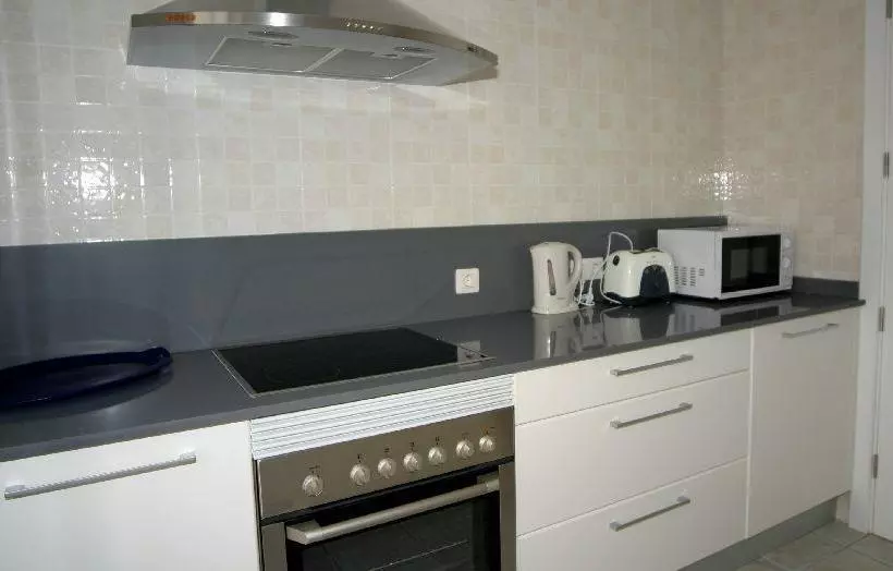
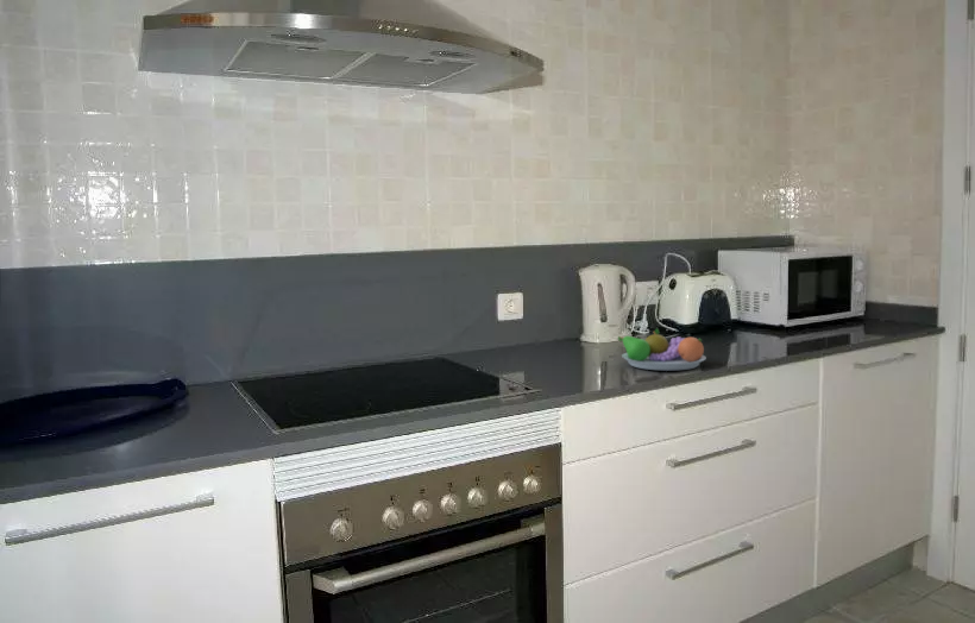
+ fruit bowl (660, 347)
